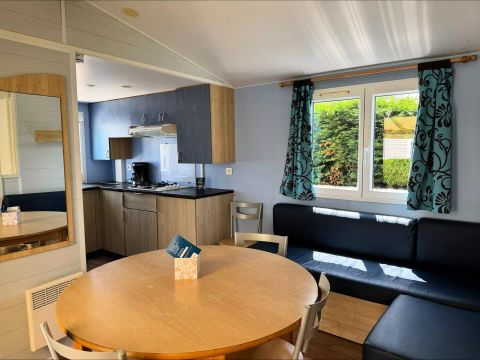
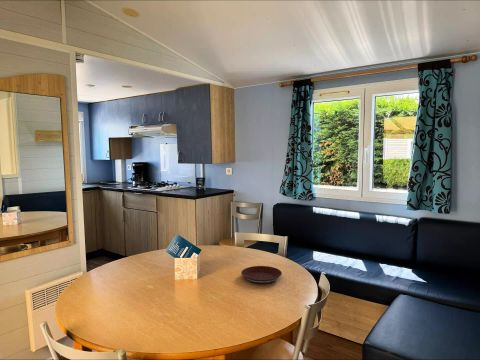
+ plate (261, 275)
